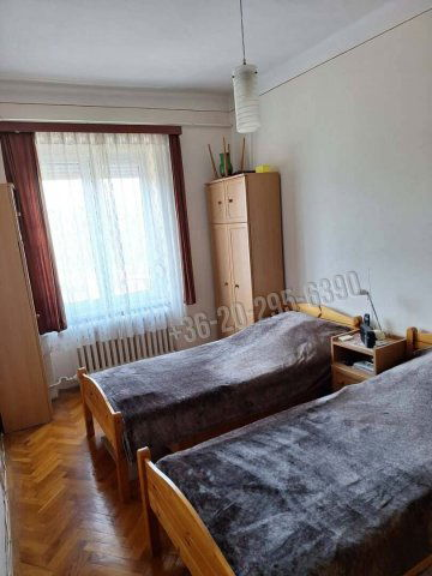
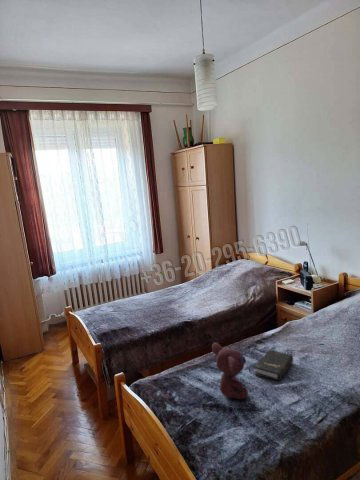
+ hardback book (274, 364)
+ teddy bear (232, 371)
